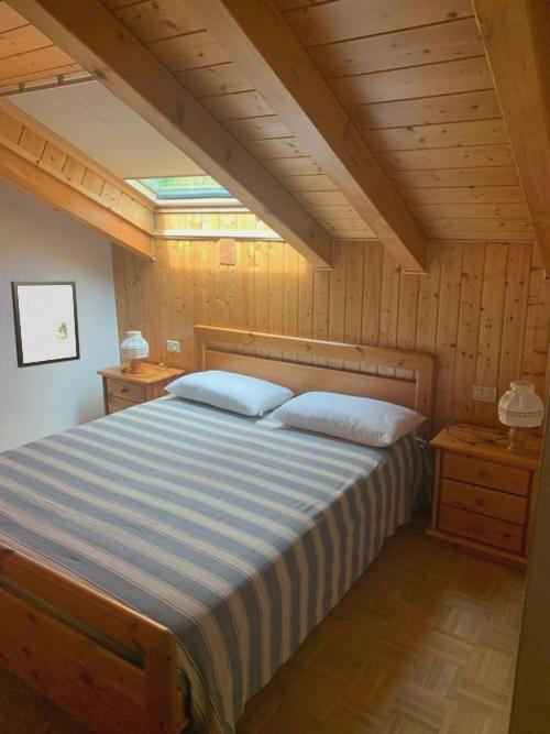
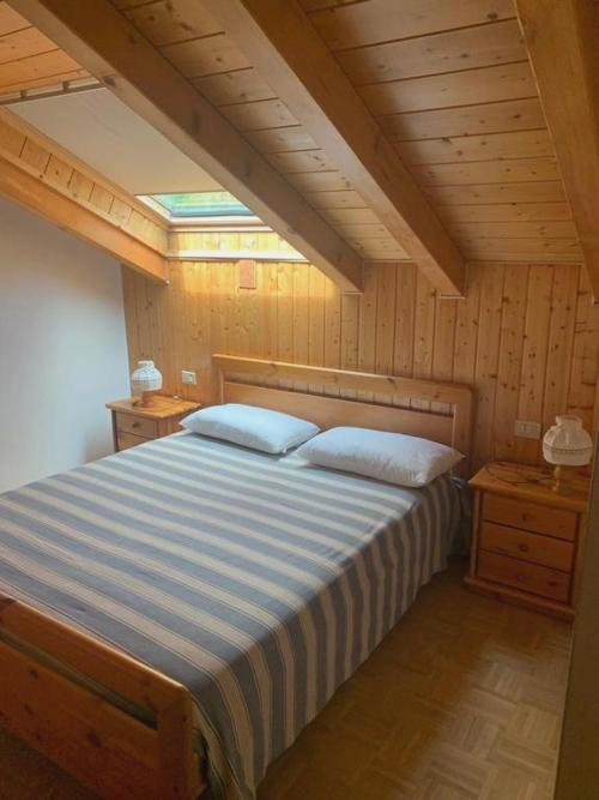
- wall art (47, 322)
